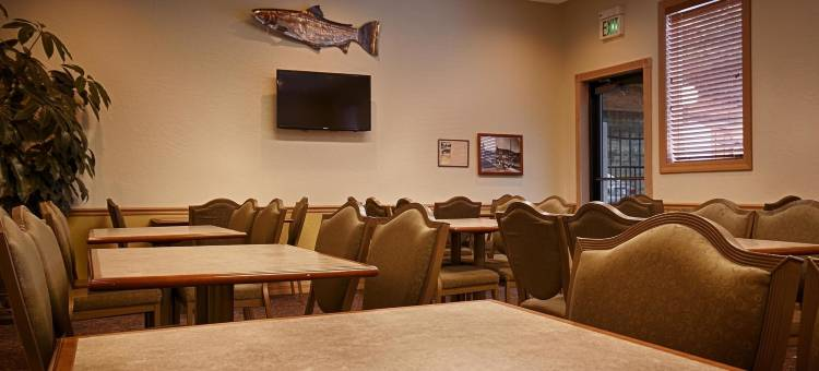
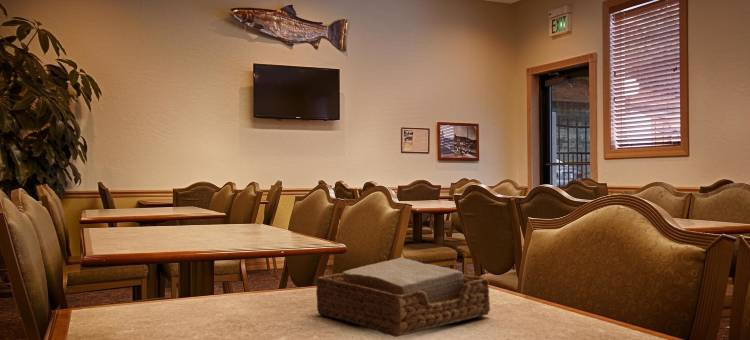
+ napkin holder (401, 290)
